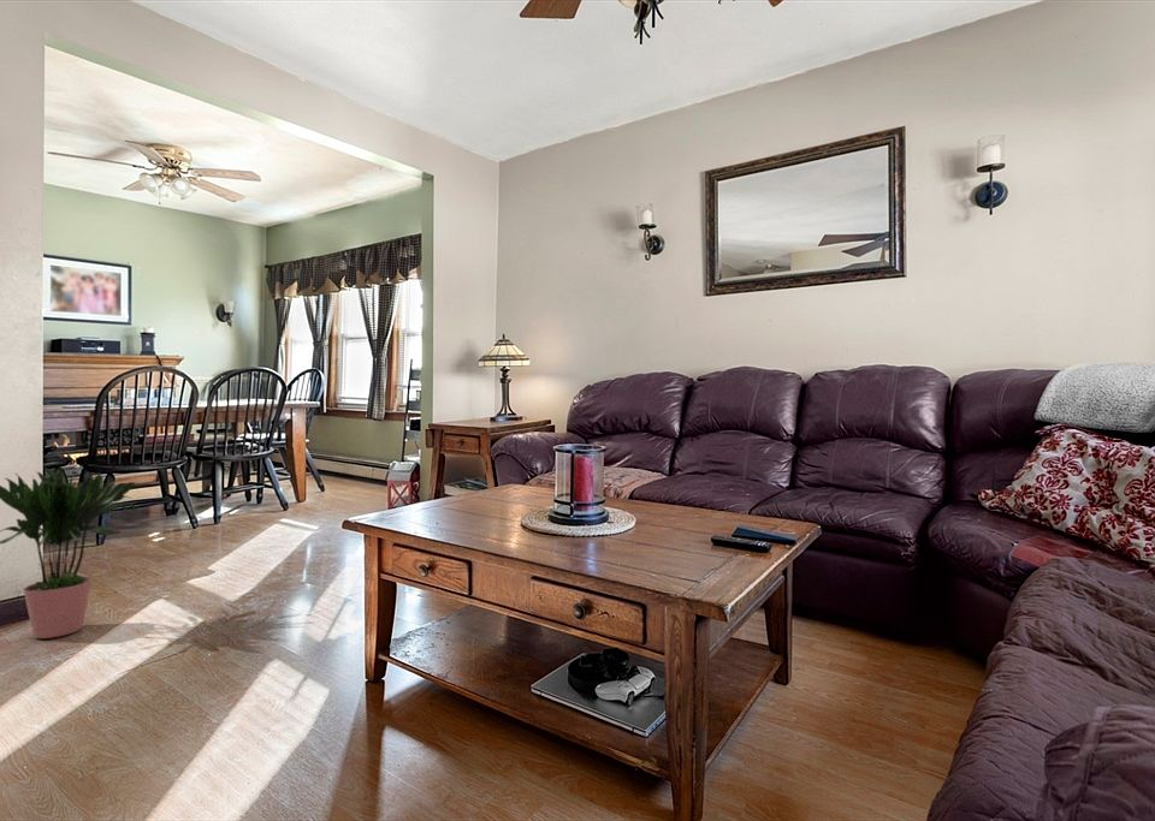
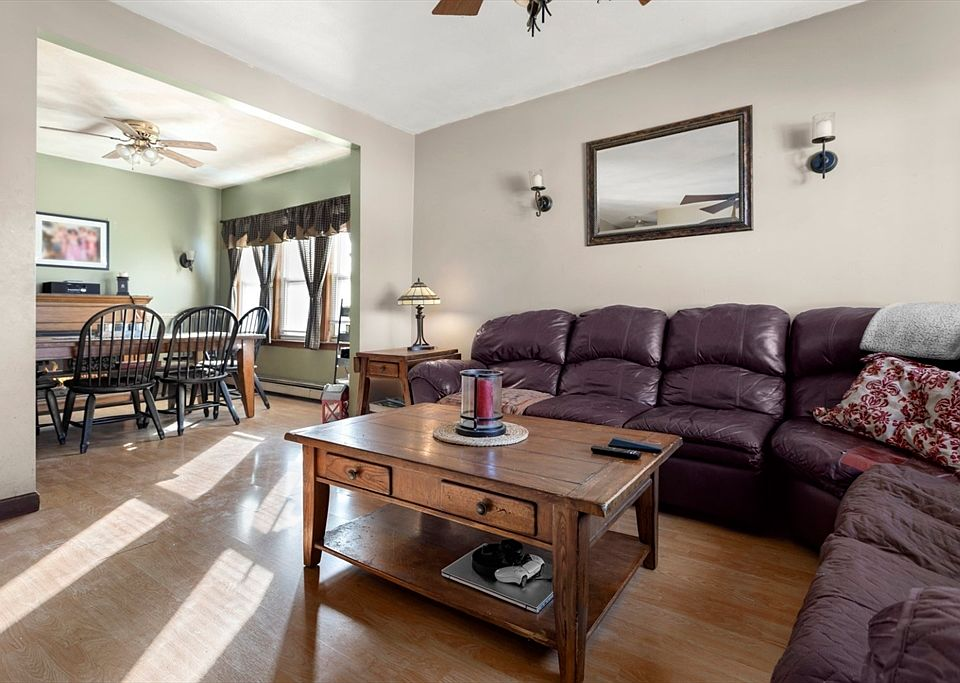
- potted plant (64, 545)
